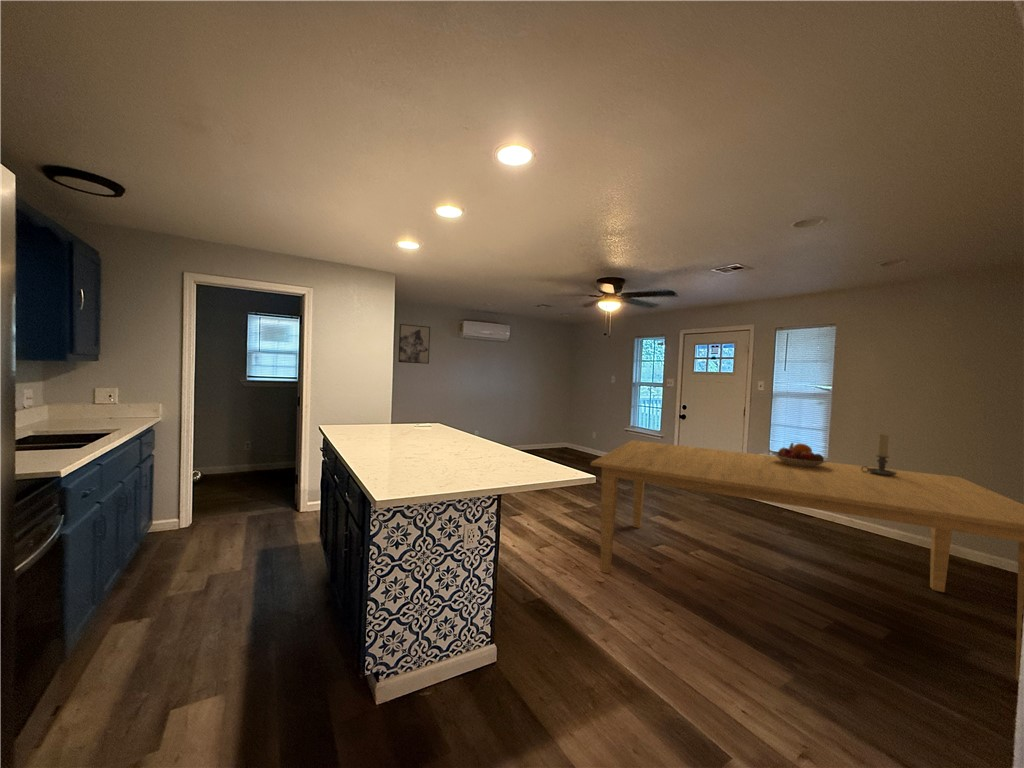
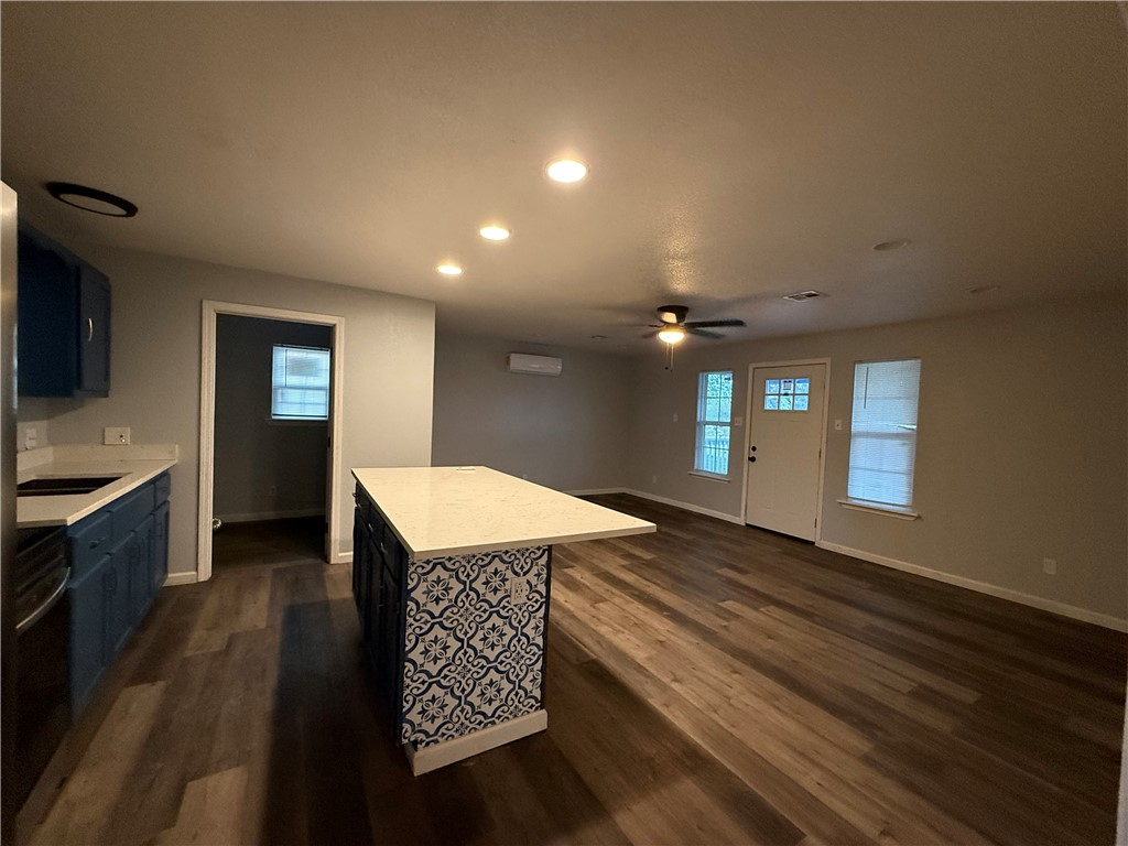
- fruit bowl (800, 454)
- dining table (774, 502)
- candle holder (879, 453)
- wall art (414, 344)
